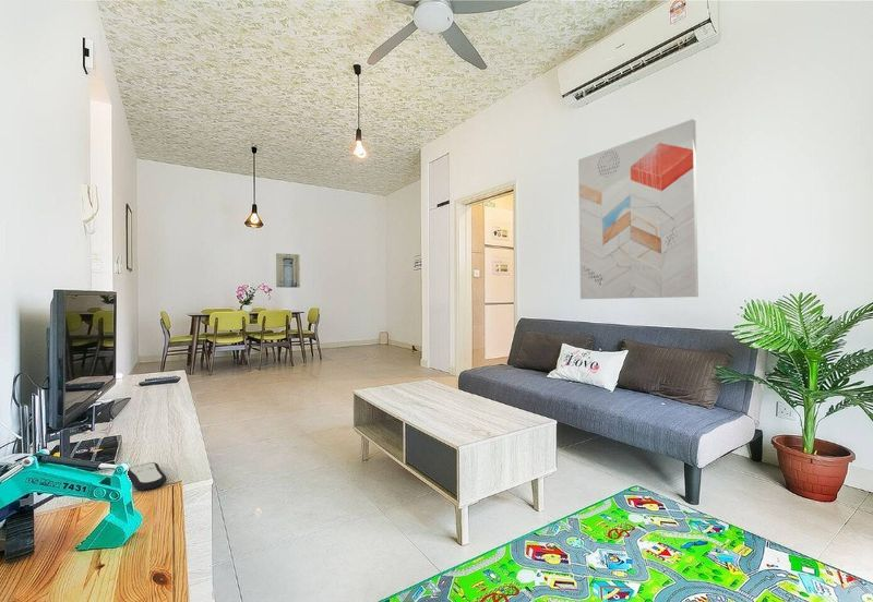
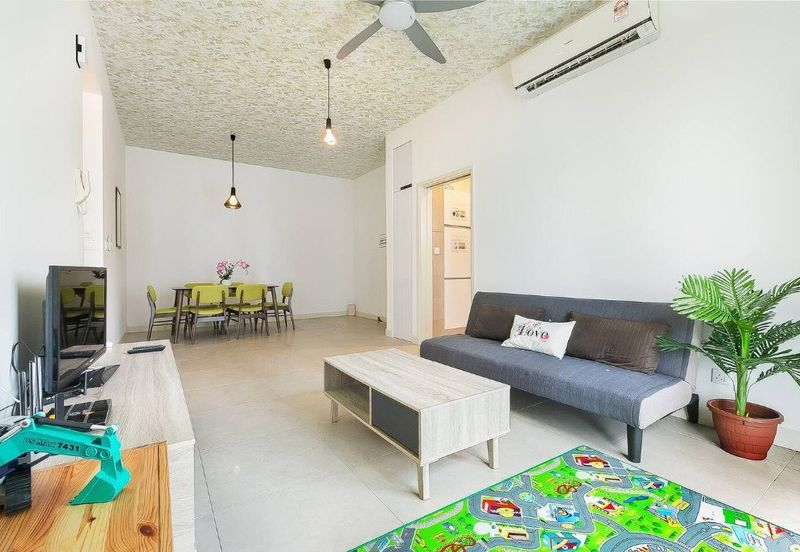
- wall art (631, 219)
- remote control (146, 475)
- wall art (288, 270)
